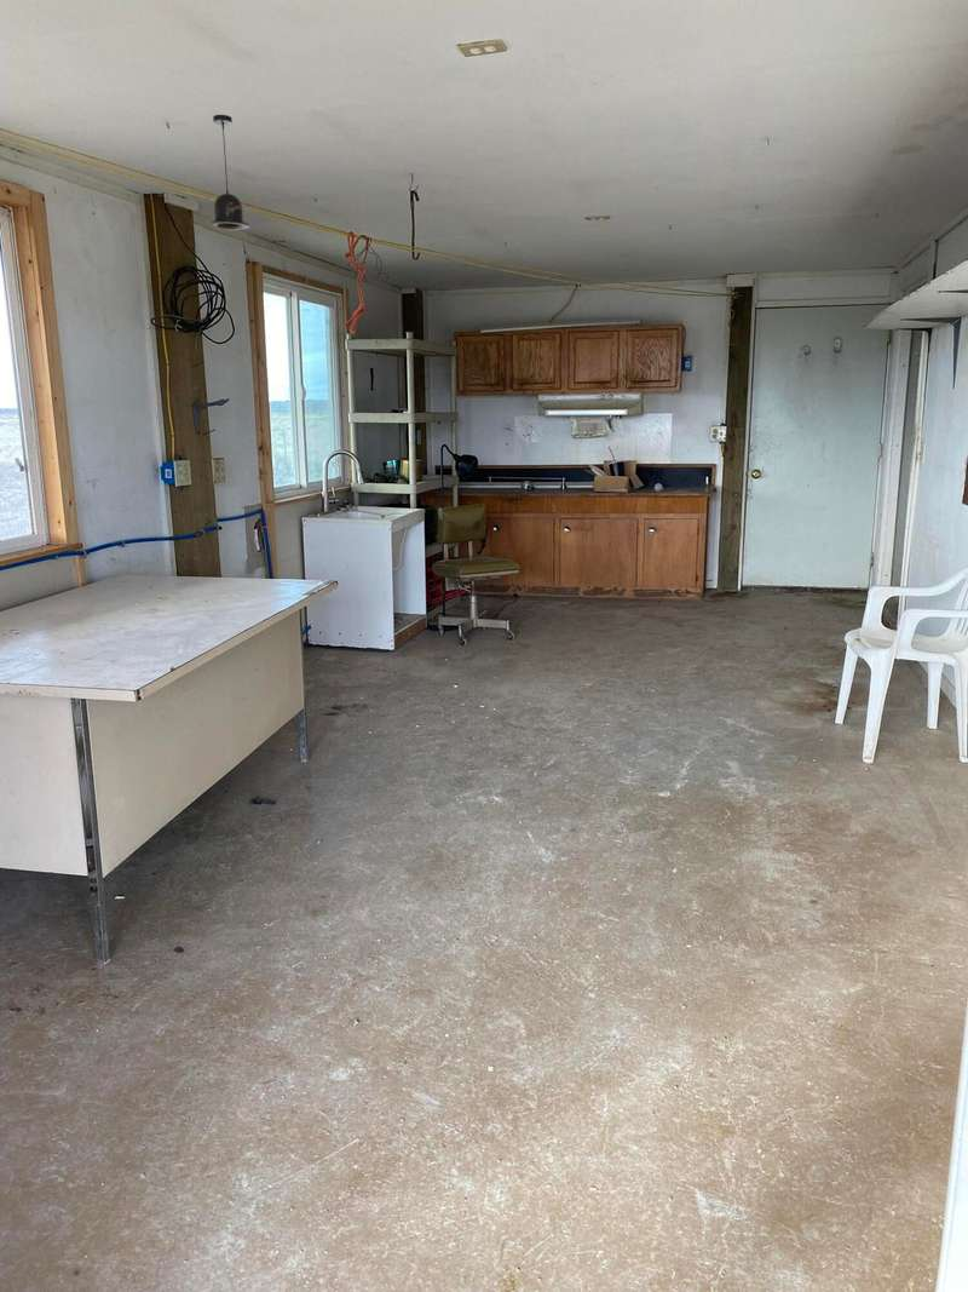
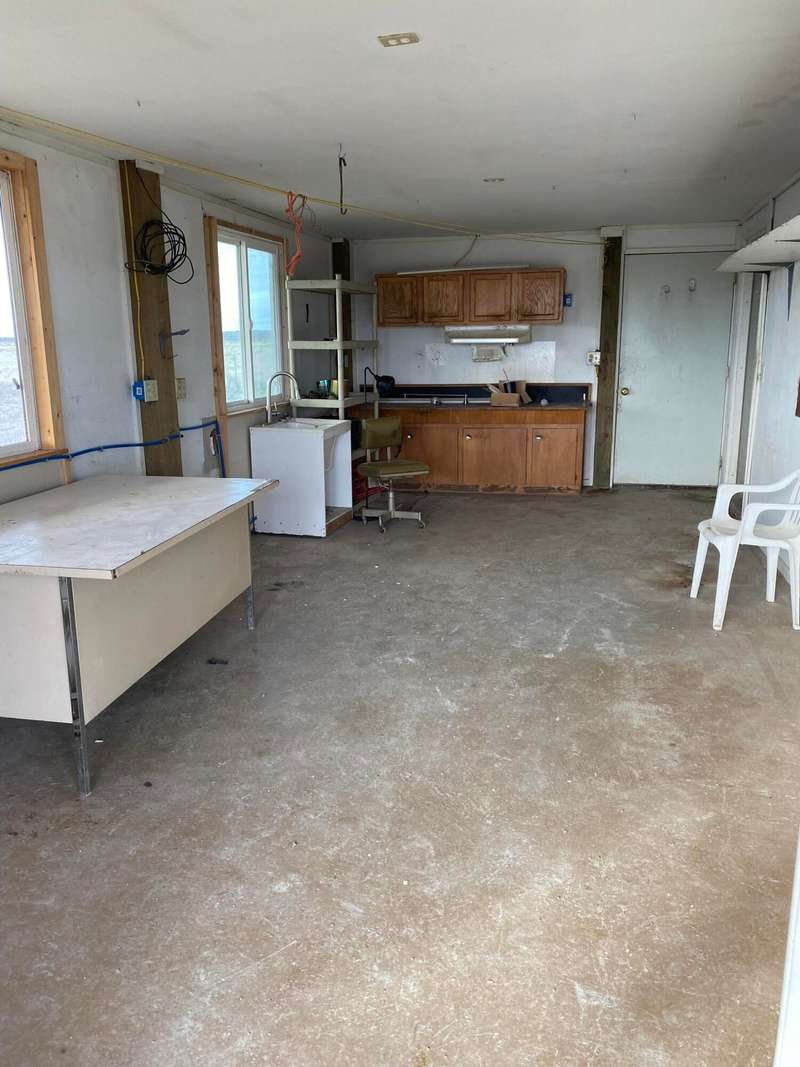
- pendant lamp (225, 172)
